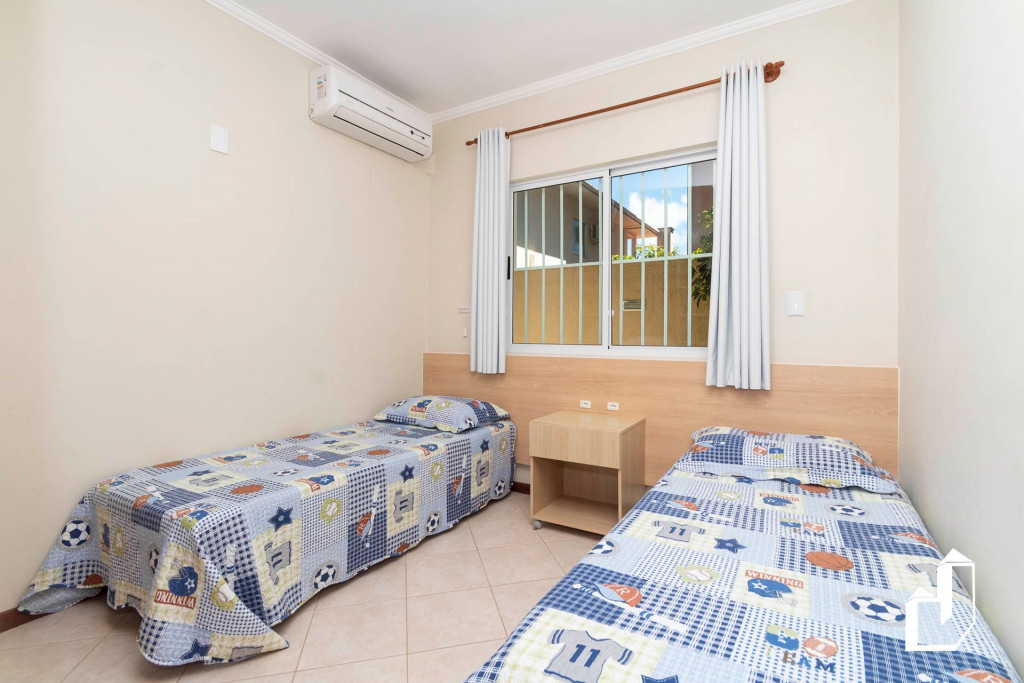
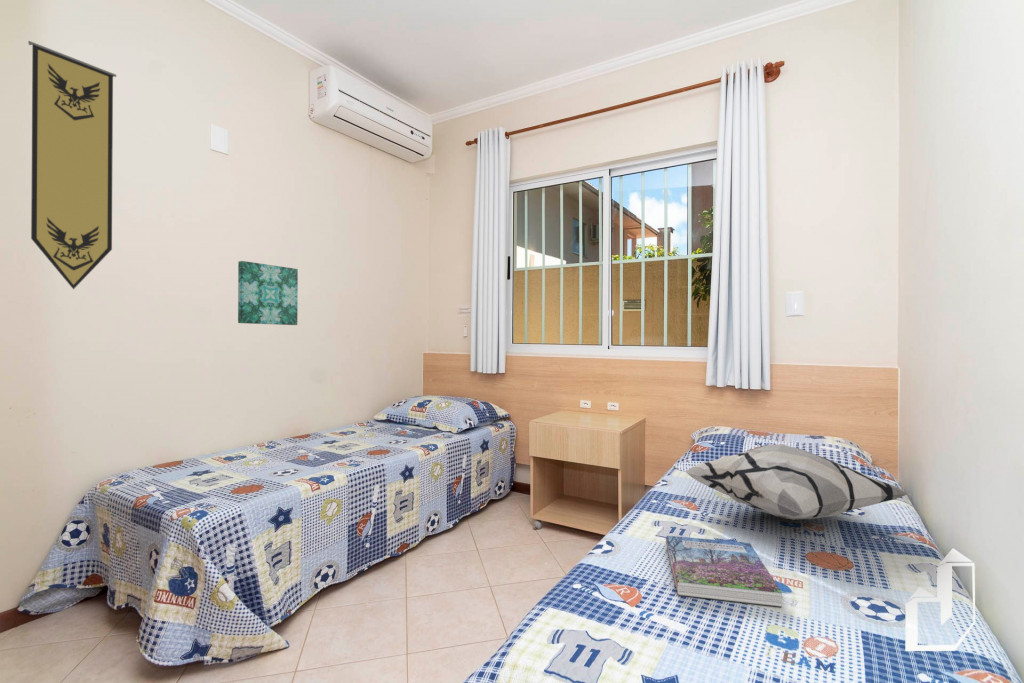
+ decorative pillow (787, 481)
+ pennant (73, 174)
+ wall art (269, 294)
+ book (716, 566)
